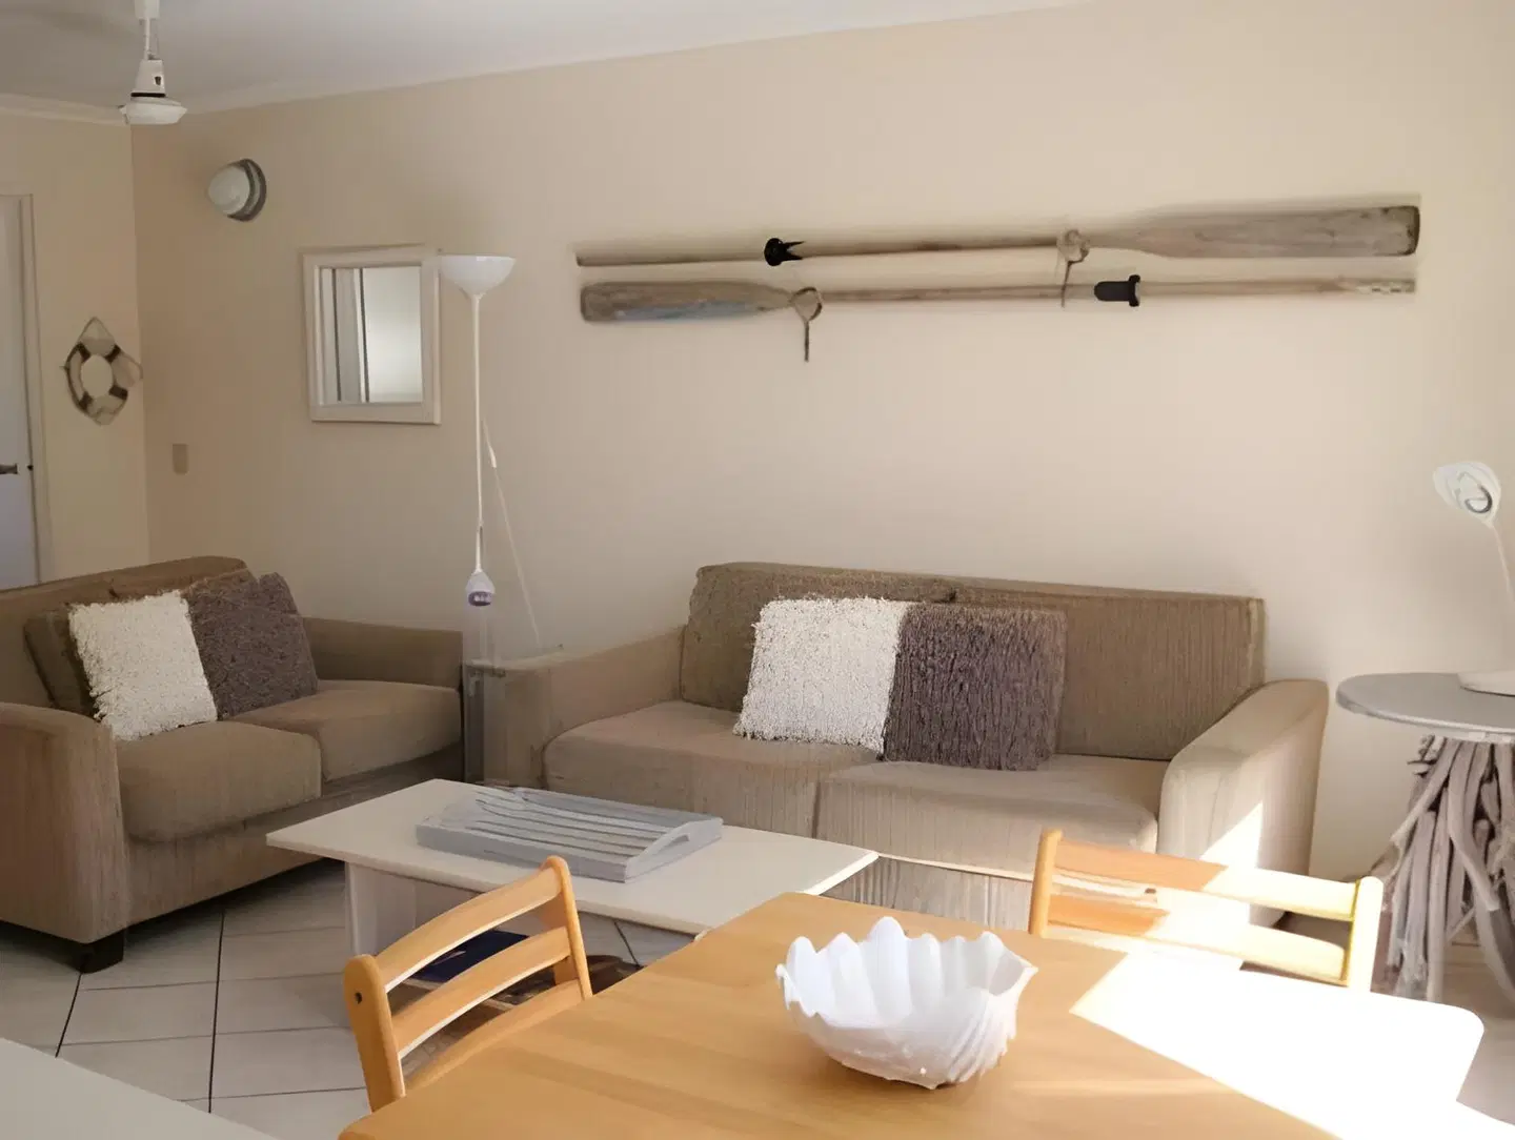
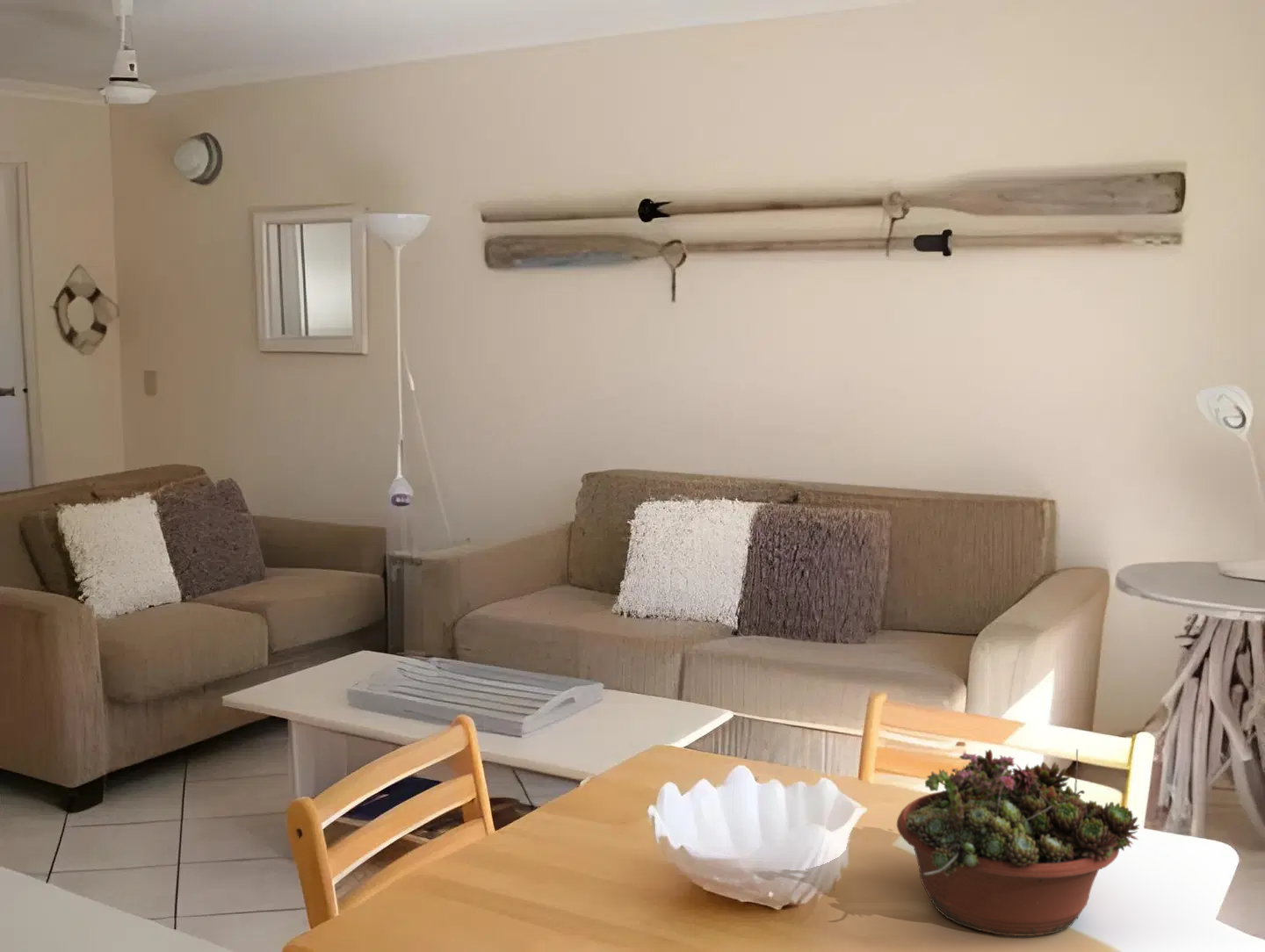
+ succulent planter (996, 821)
